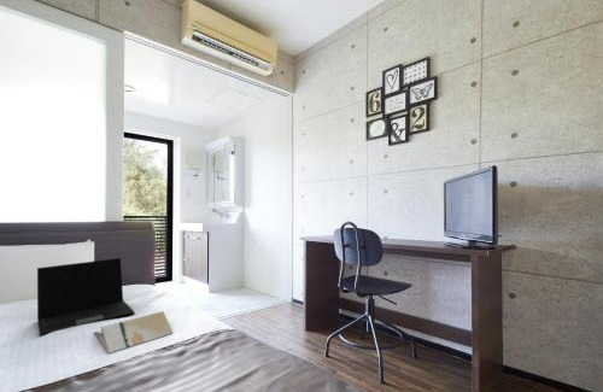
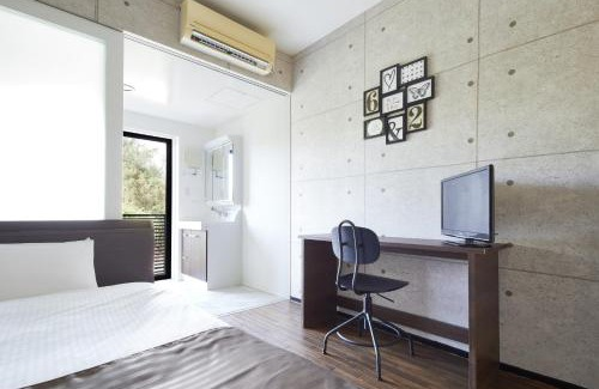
- brochure (133, 324)
- laptop (86, 291)
